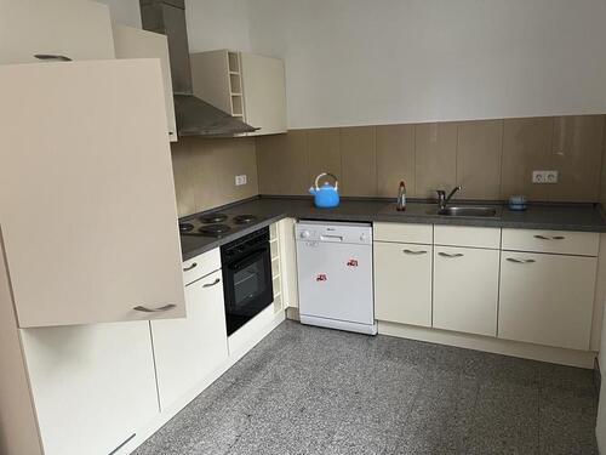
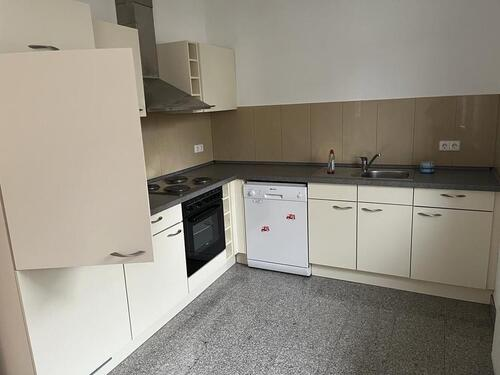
- kettle (324, 189)
